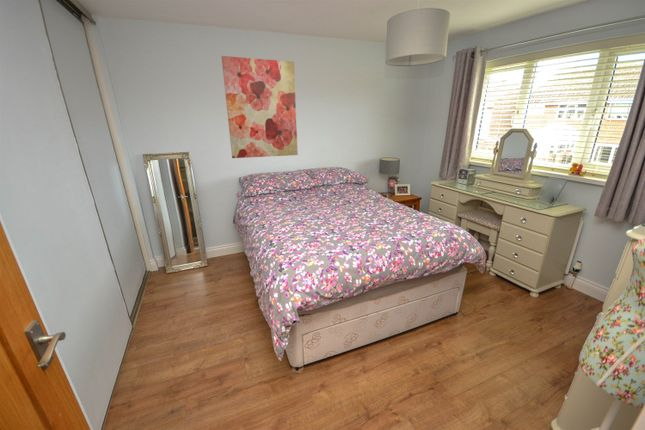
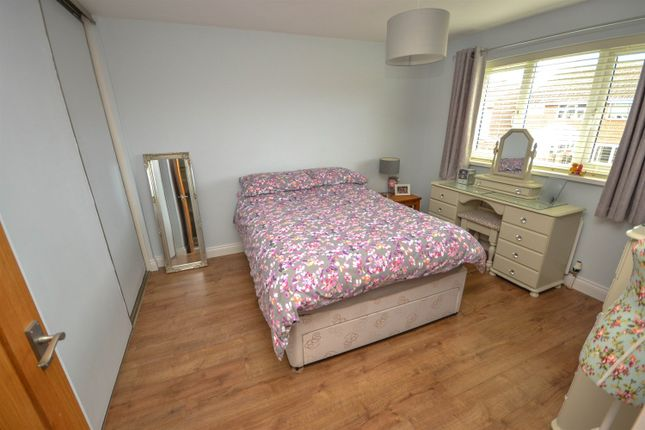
- wall art (262, 110)
